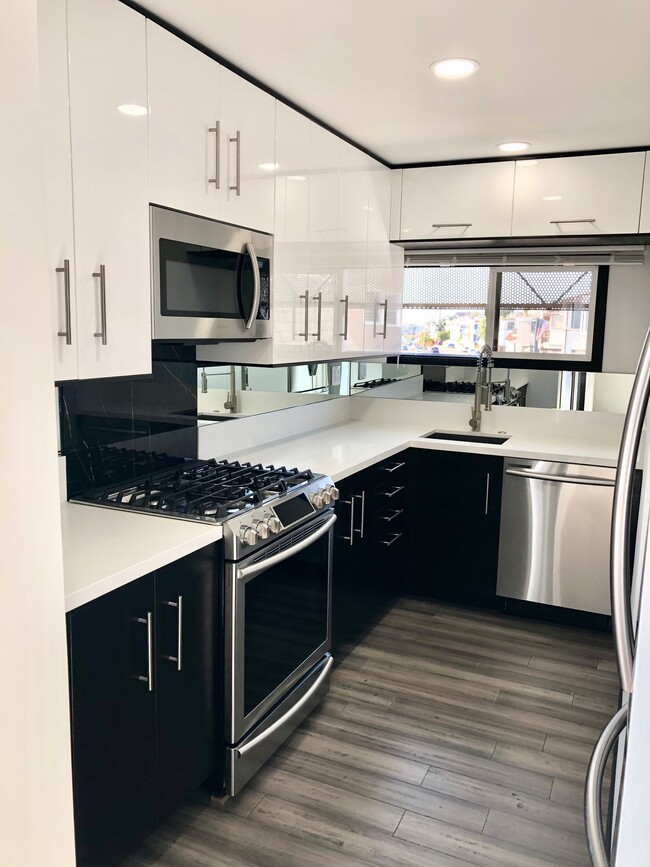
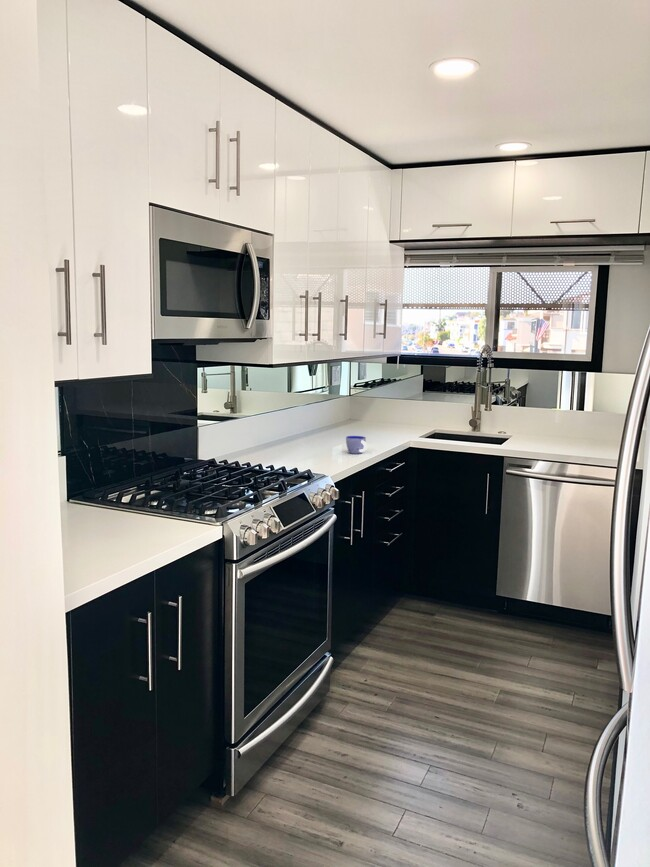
+ cup (357, 445)
